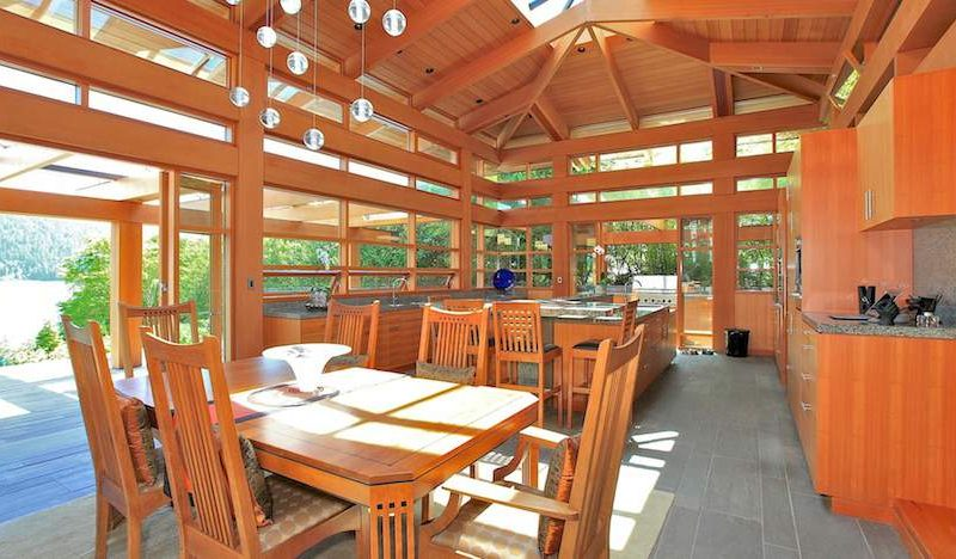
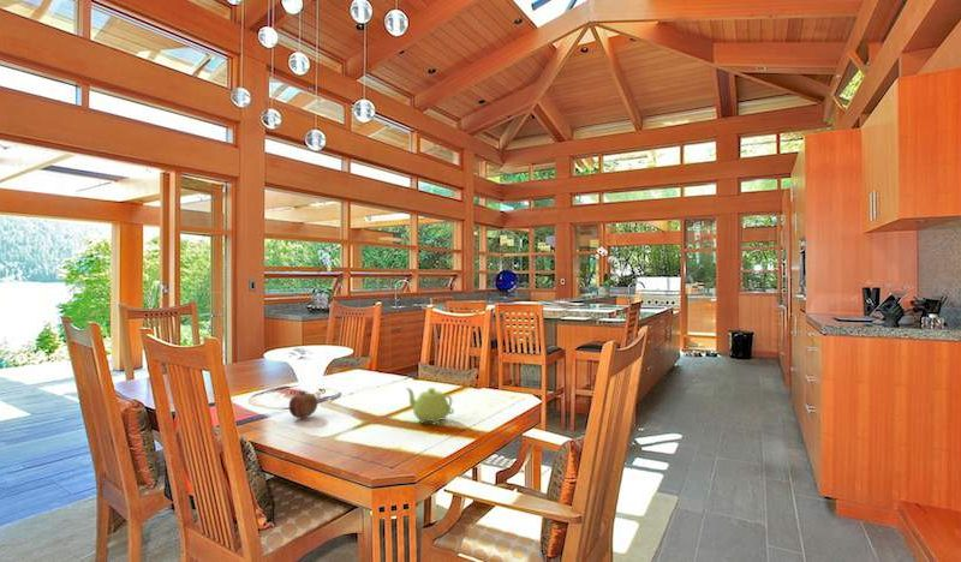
+ teapot (429, 403)
+ fruit (303, 403)
